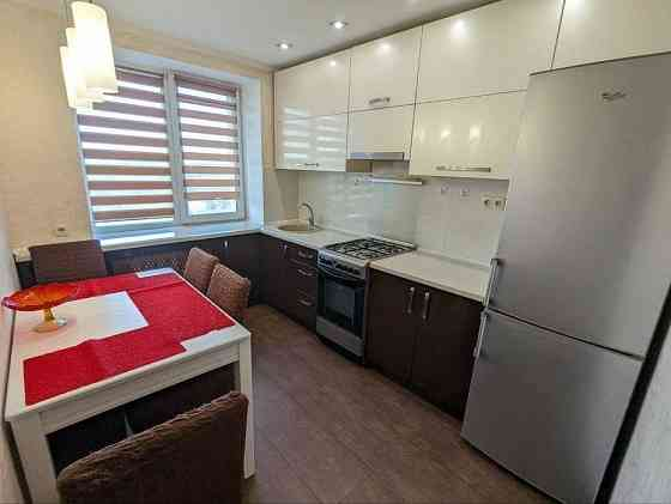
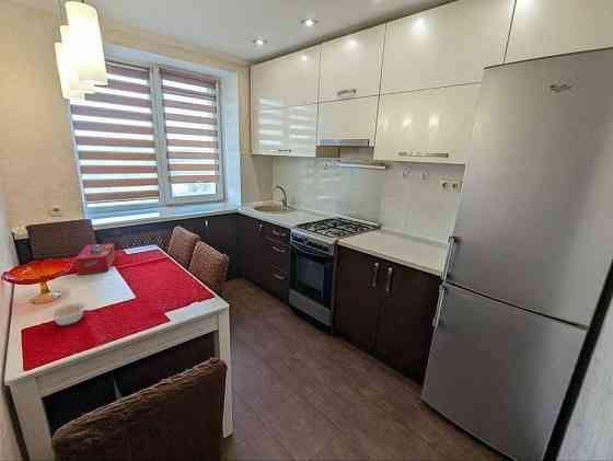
+ legume (68, 314)
+ tissue box (96, 257)
